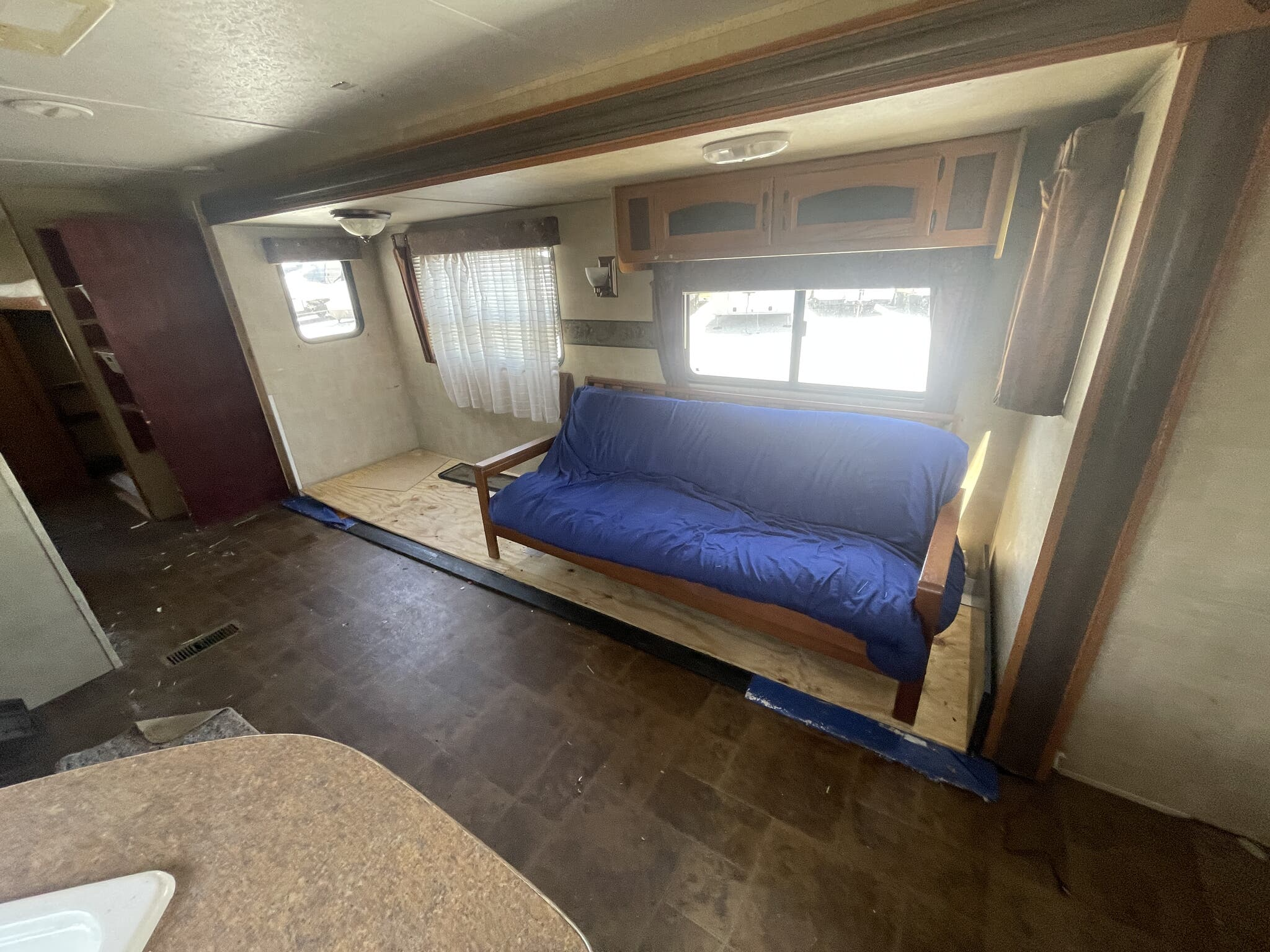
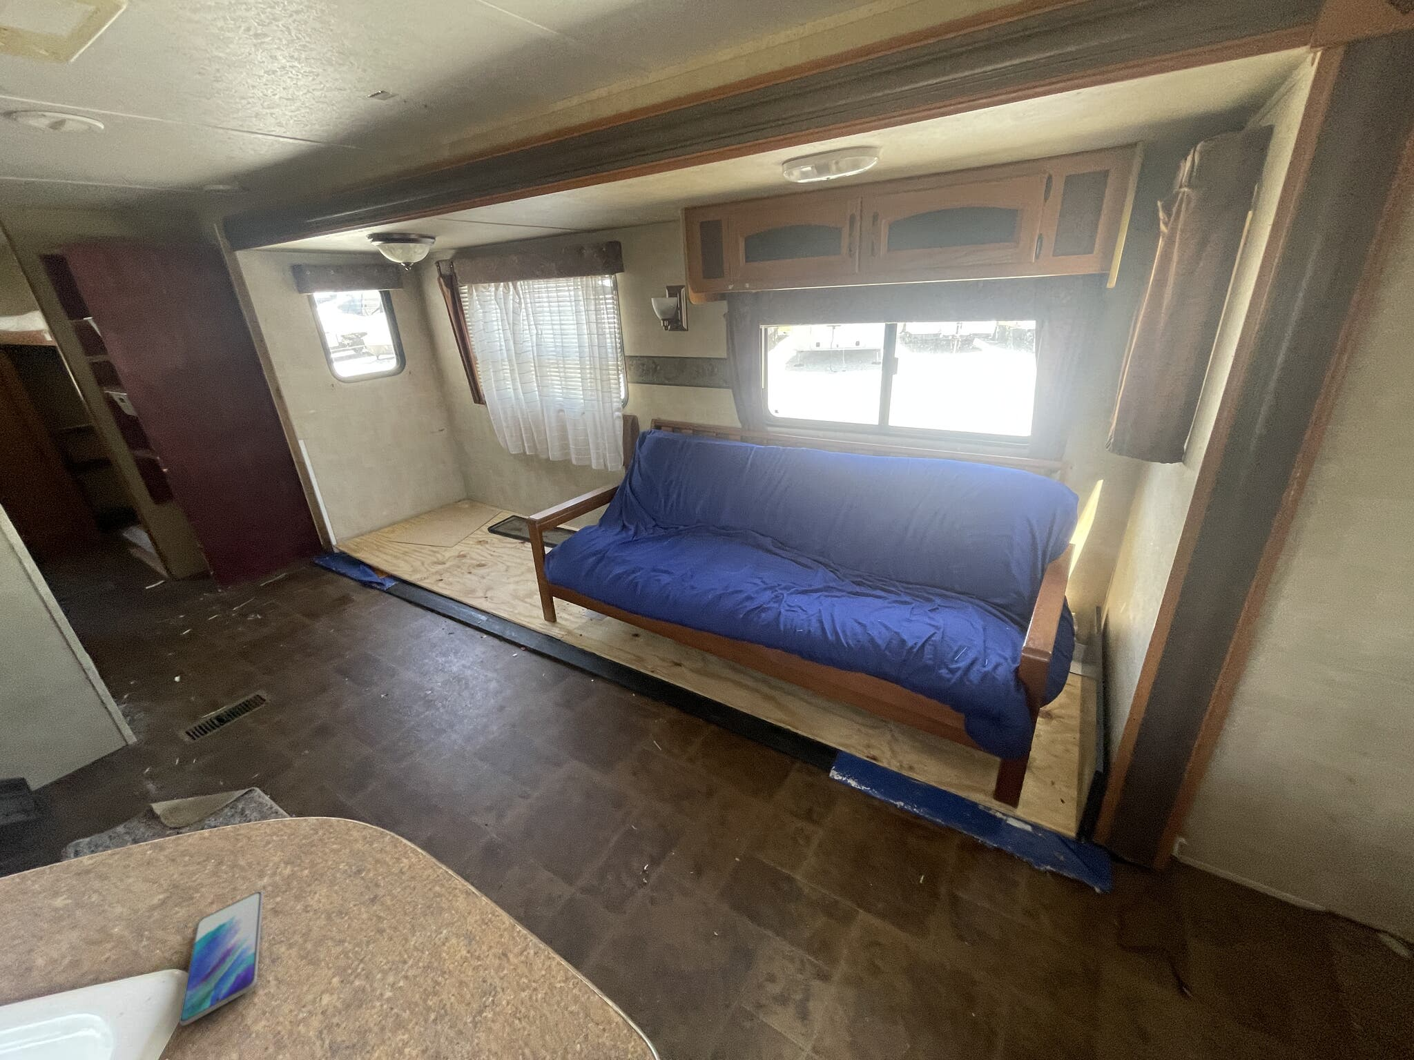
+ smartphone (225, 952)
